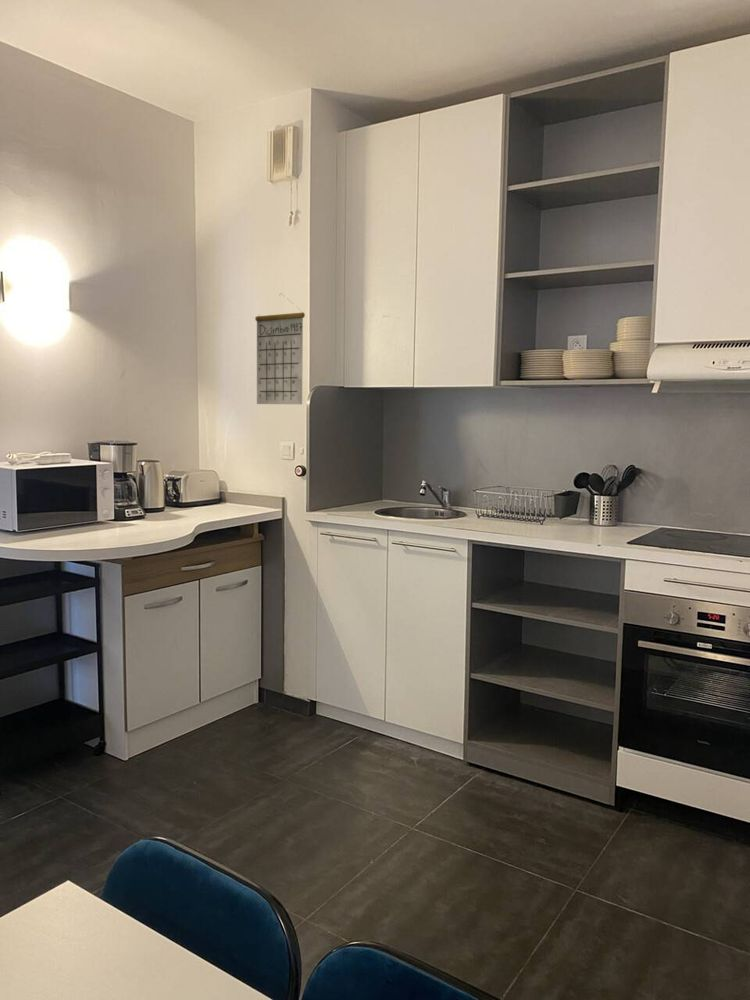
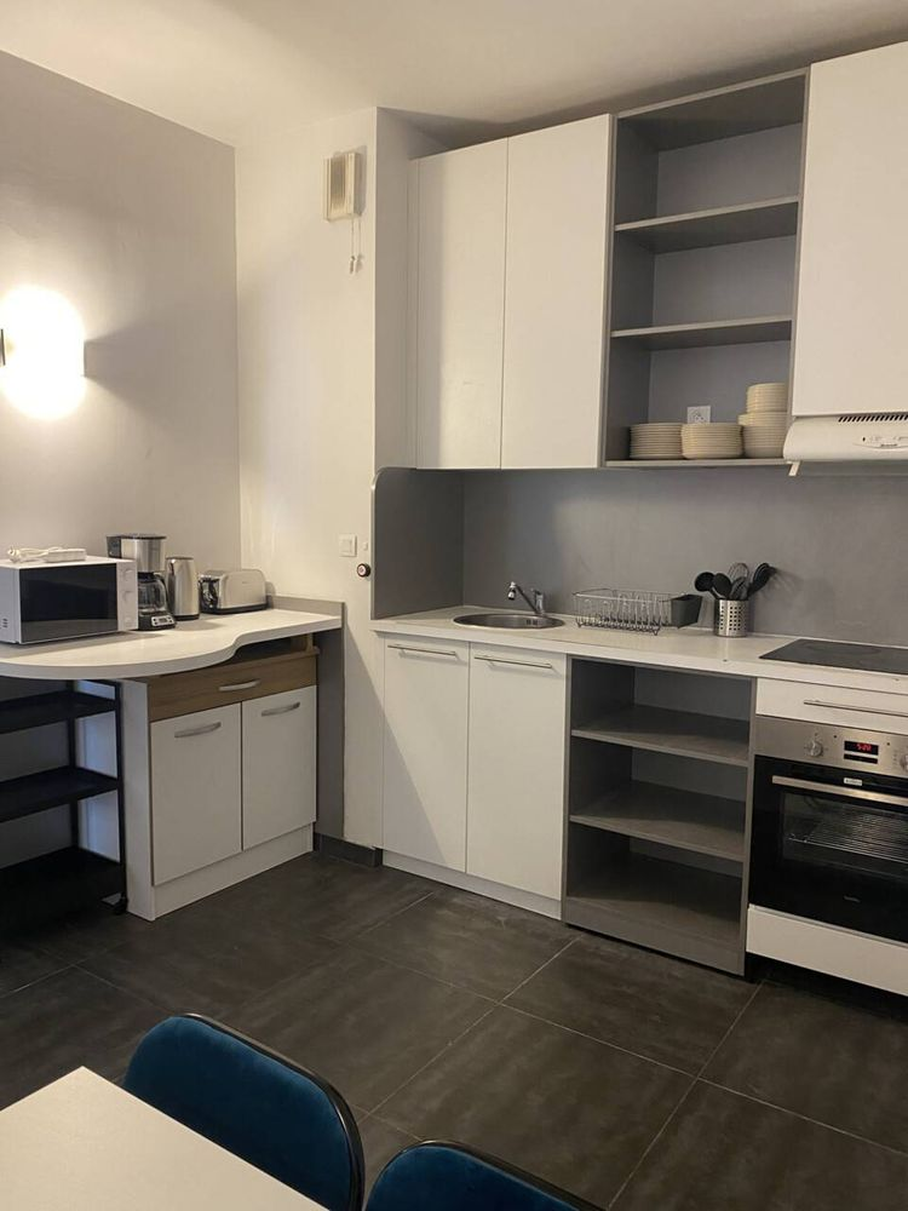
- calendar (279, 348)
